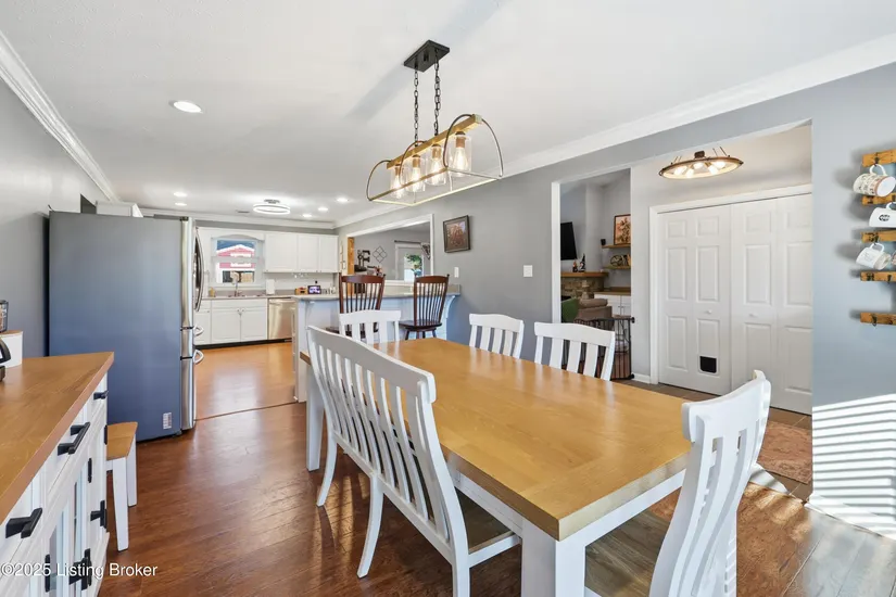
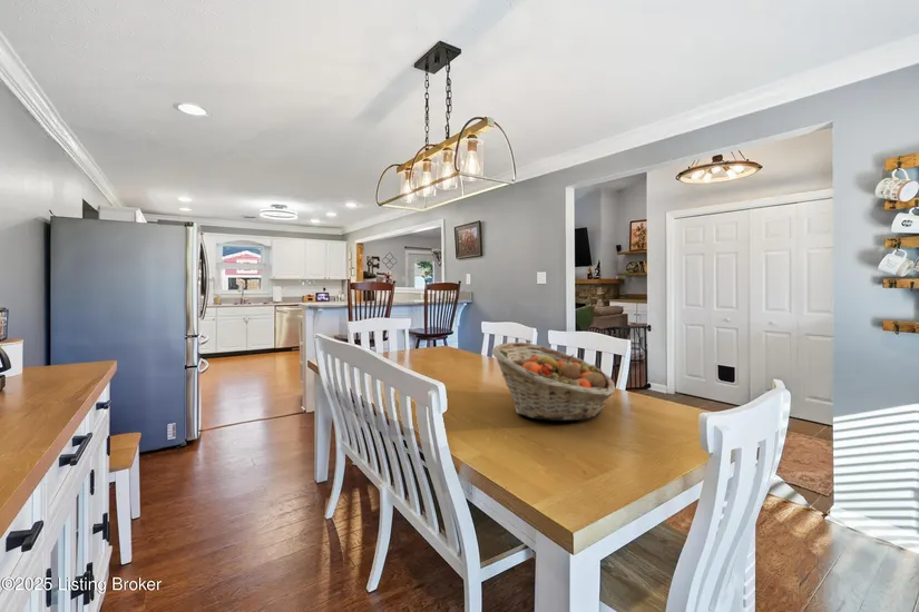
+ fruit basket (553, 376)
